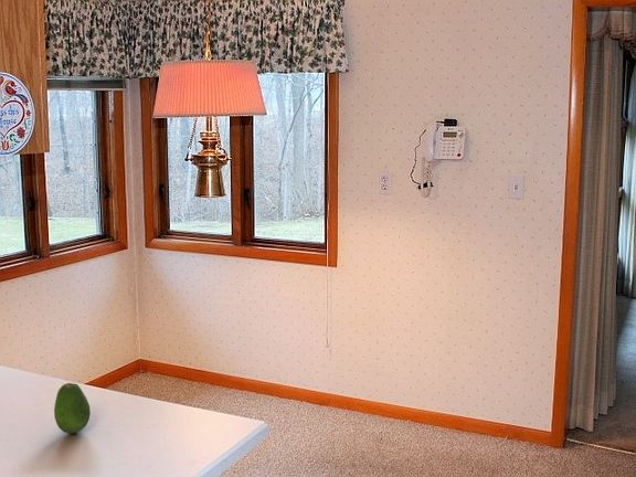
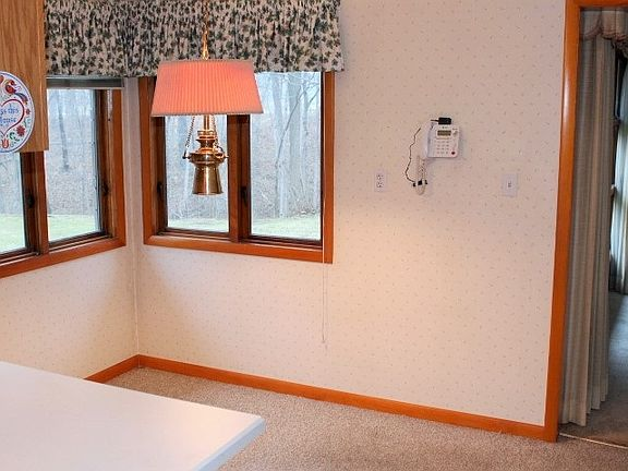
- fruit (72, 407)
